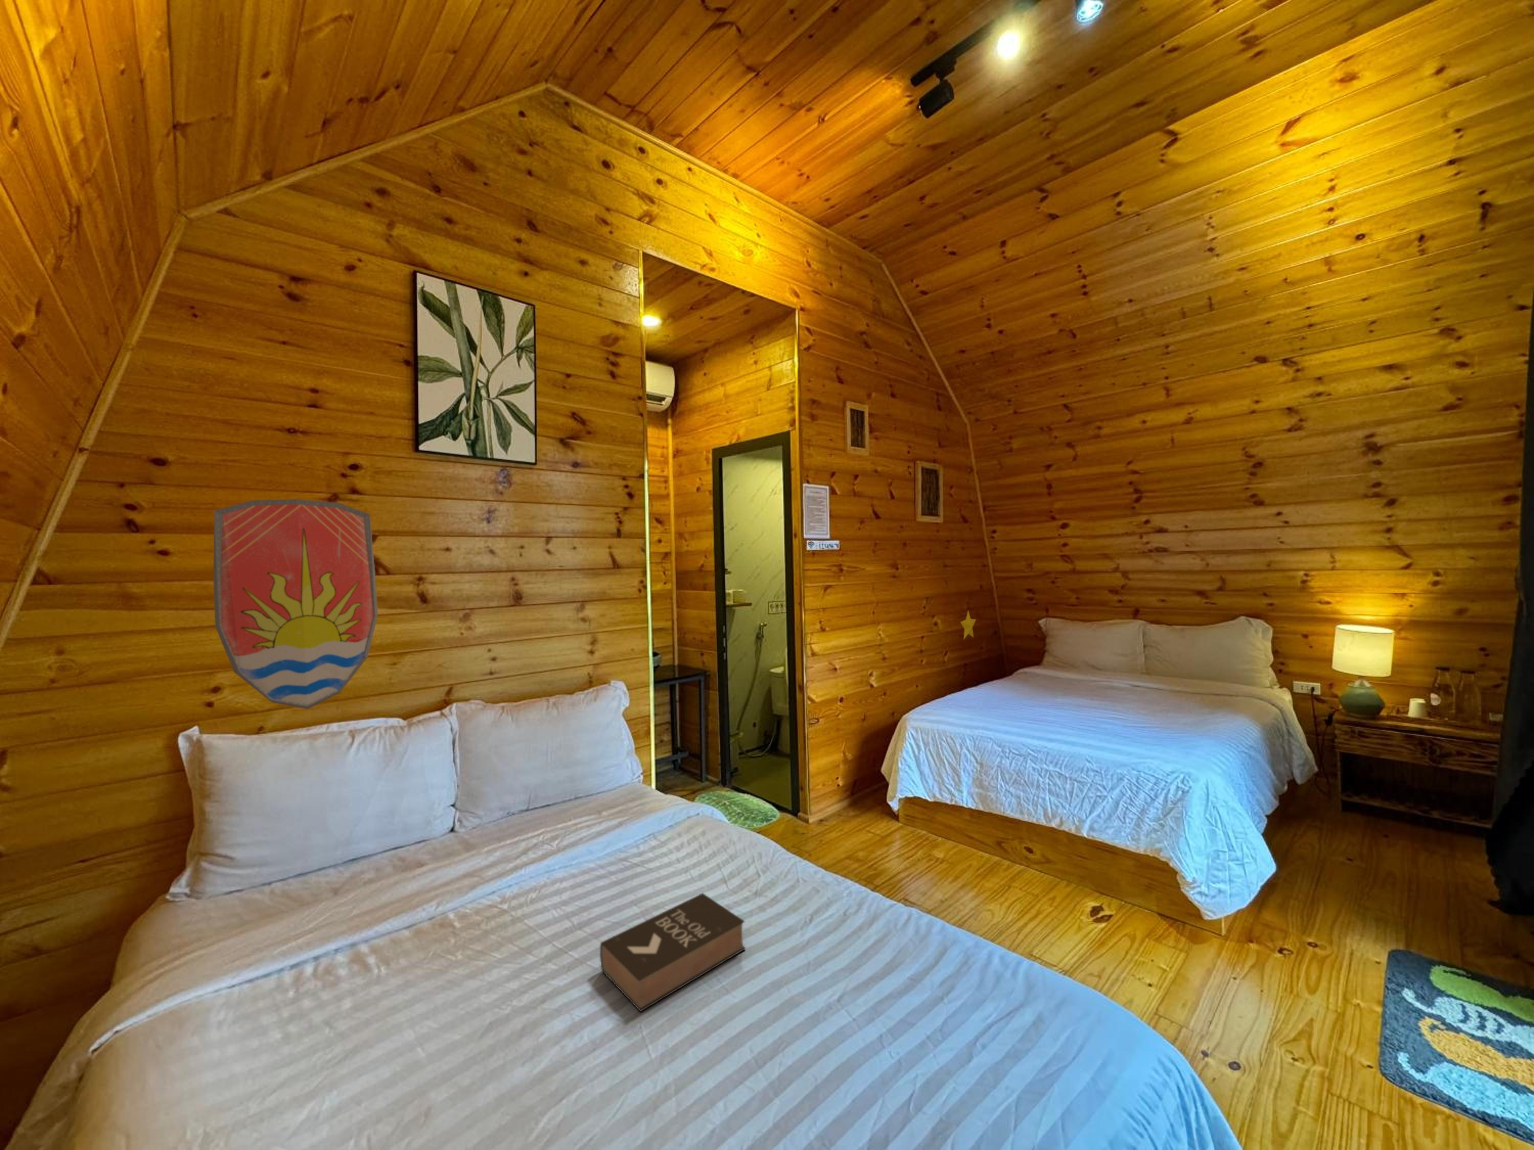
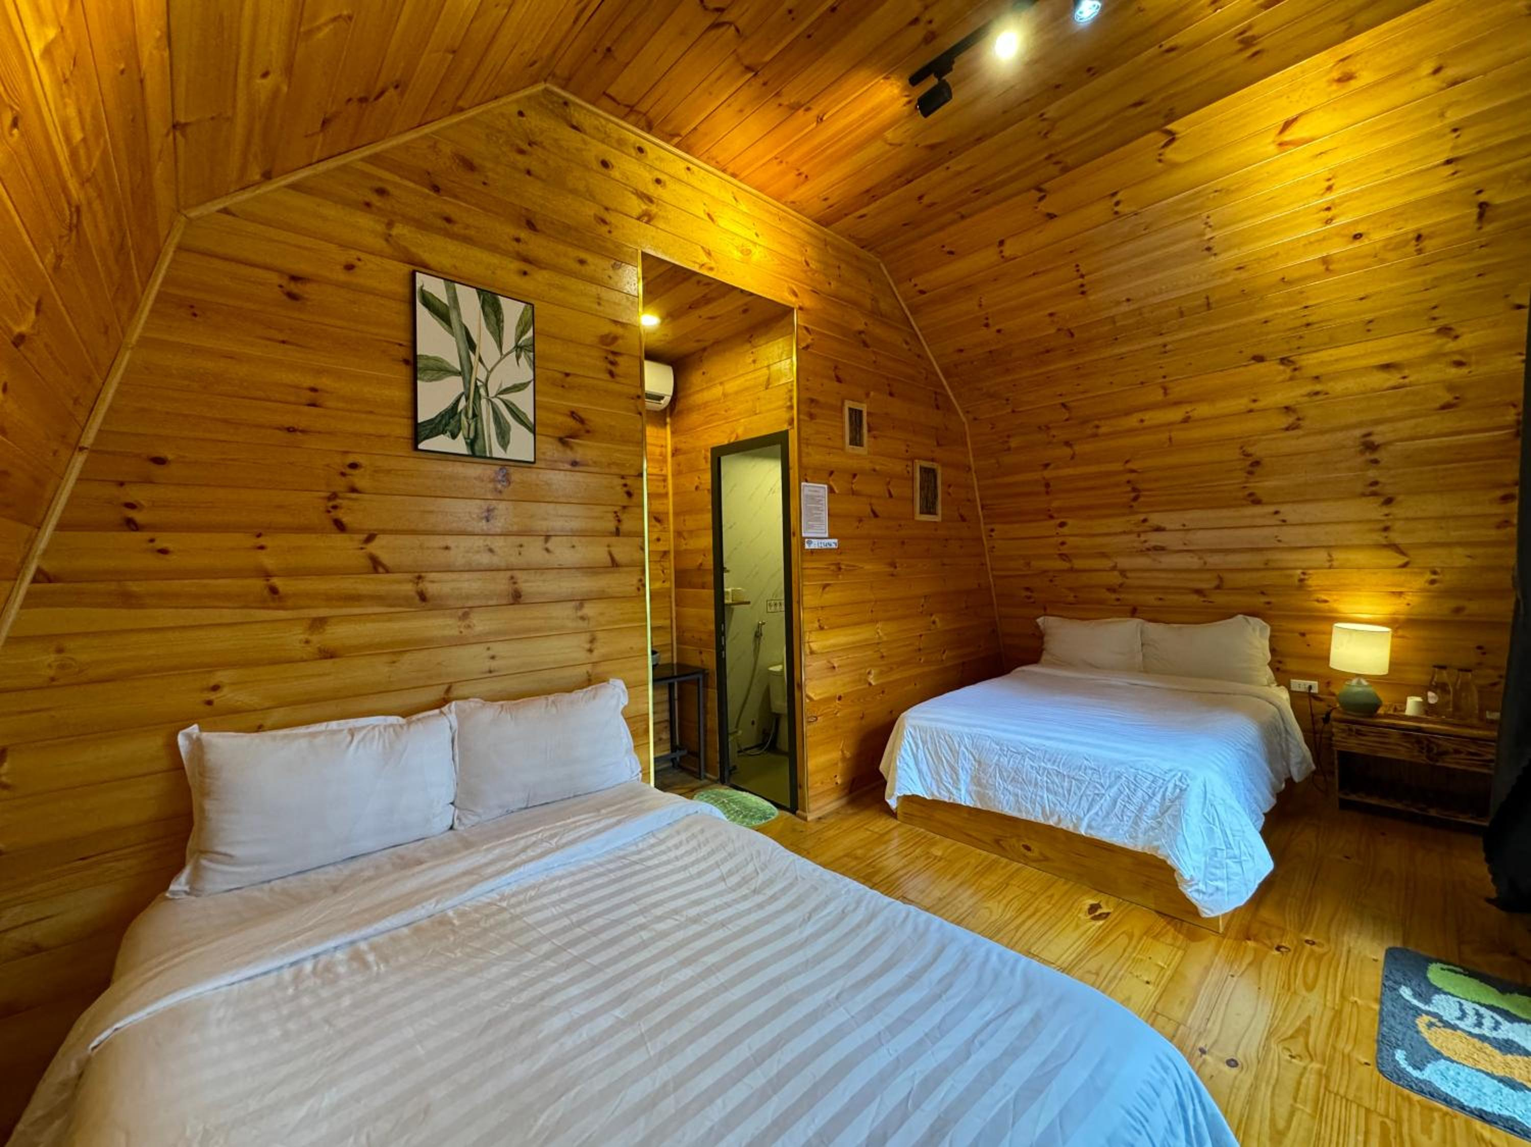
- decorative shield (302, 605)
- decorative star (968, 625)
- book (674, 945)
